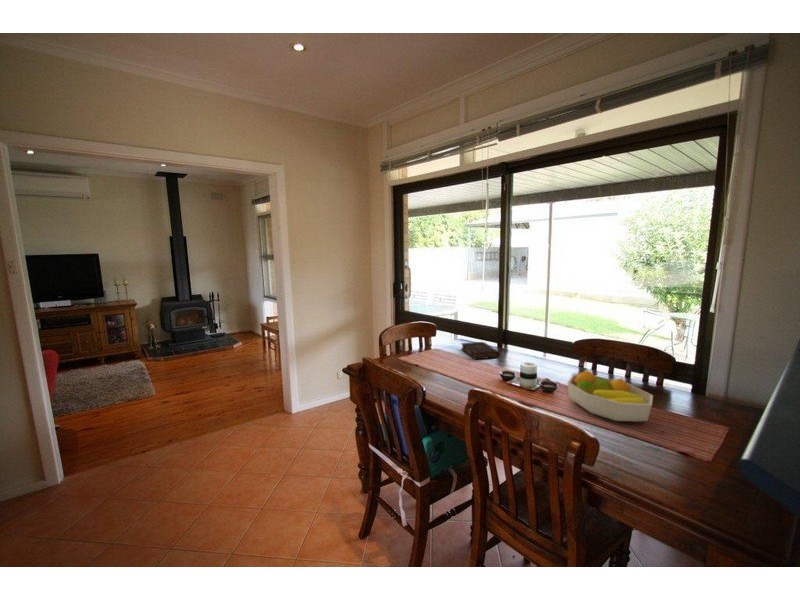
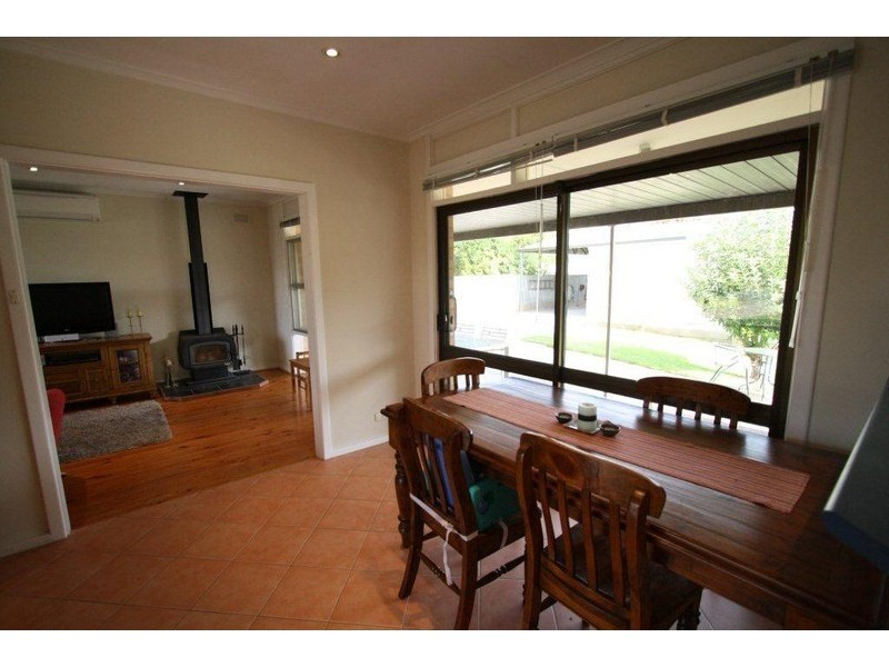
- fruit bowl (607, 394)
- book (479, 349)
